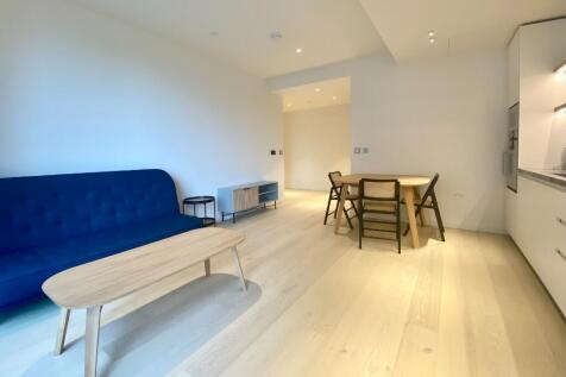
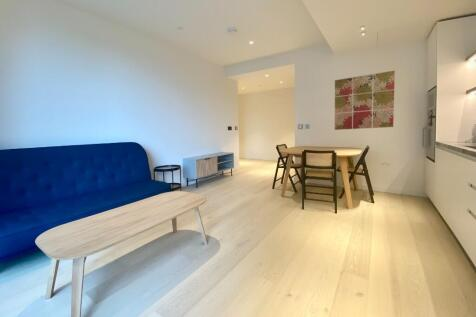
+ wall art (362, 102)
